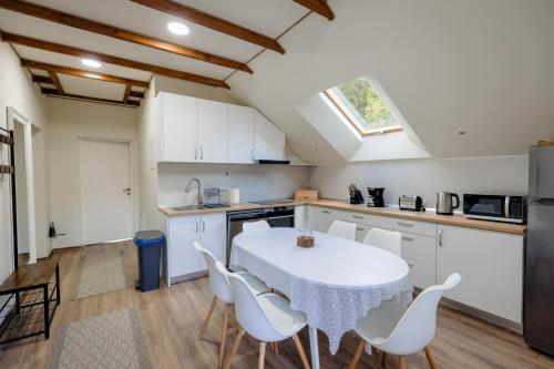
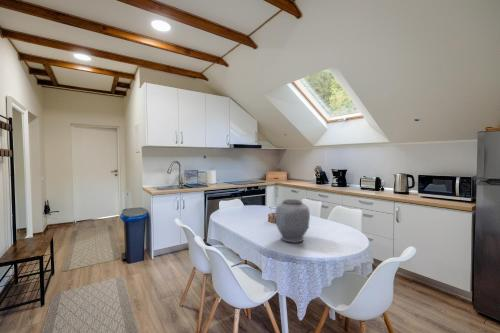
+ vase (292, 219)
